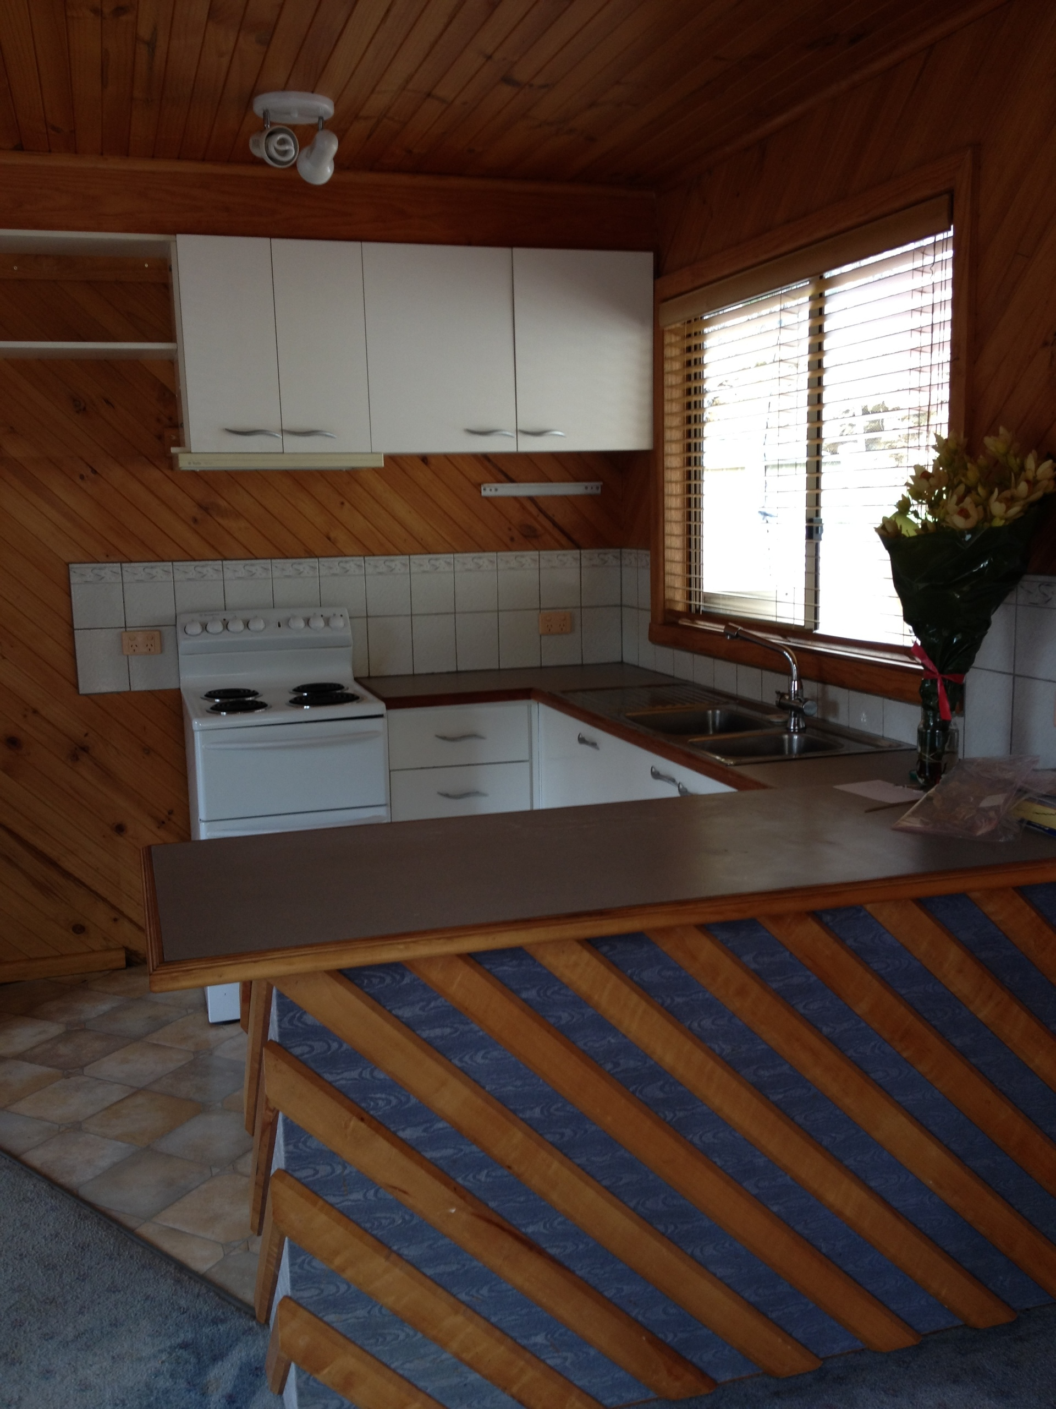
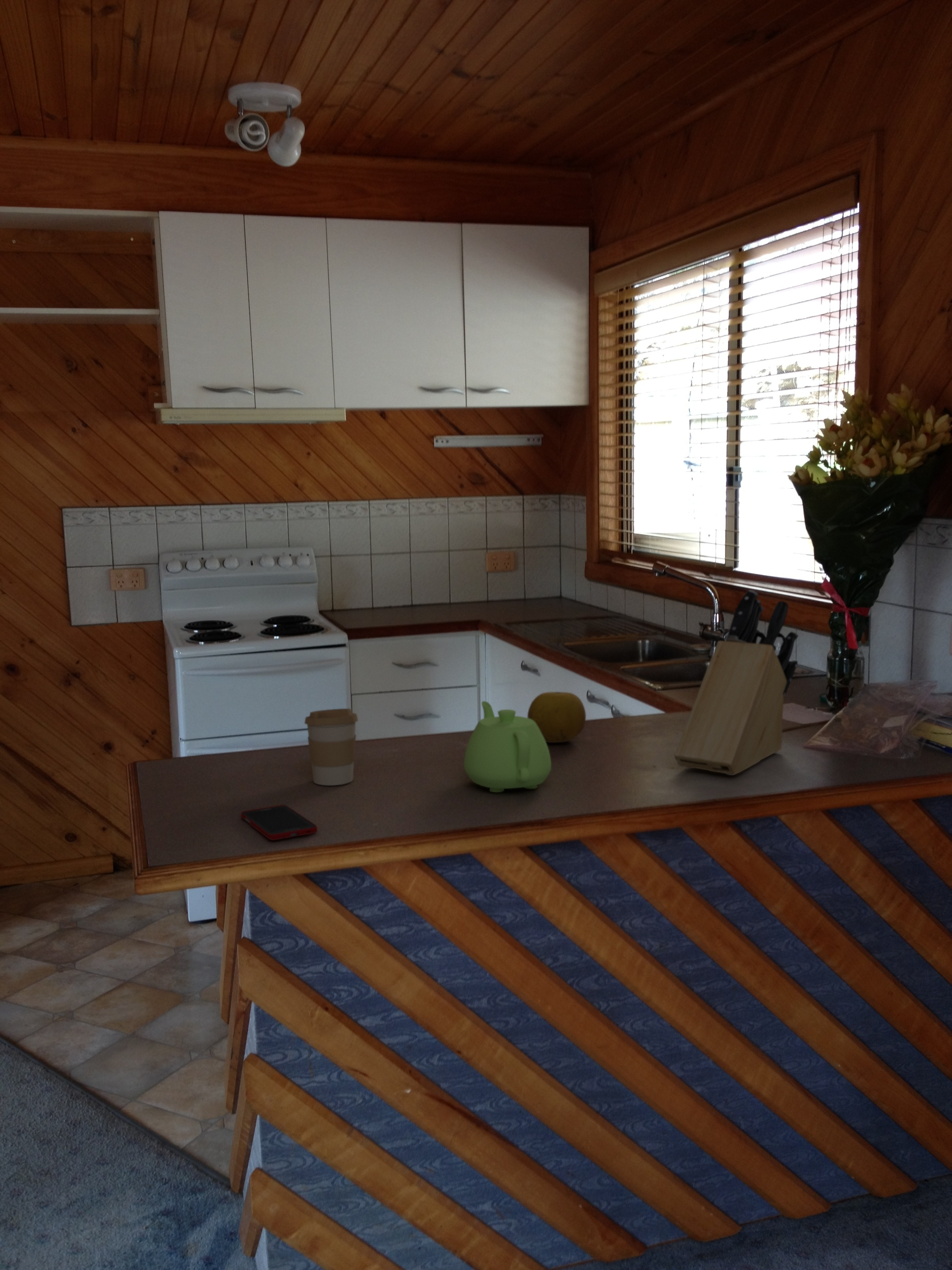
+ knife block (741, 676)
+ fruit (557, 716)
+ coffee cup (332, 744)
+ teapot (505, 746)
+ cell phone (278, 822)
